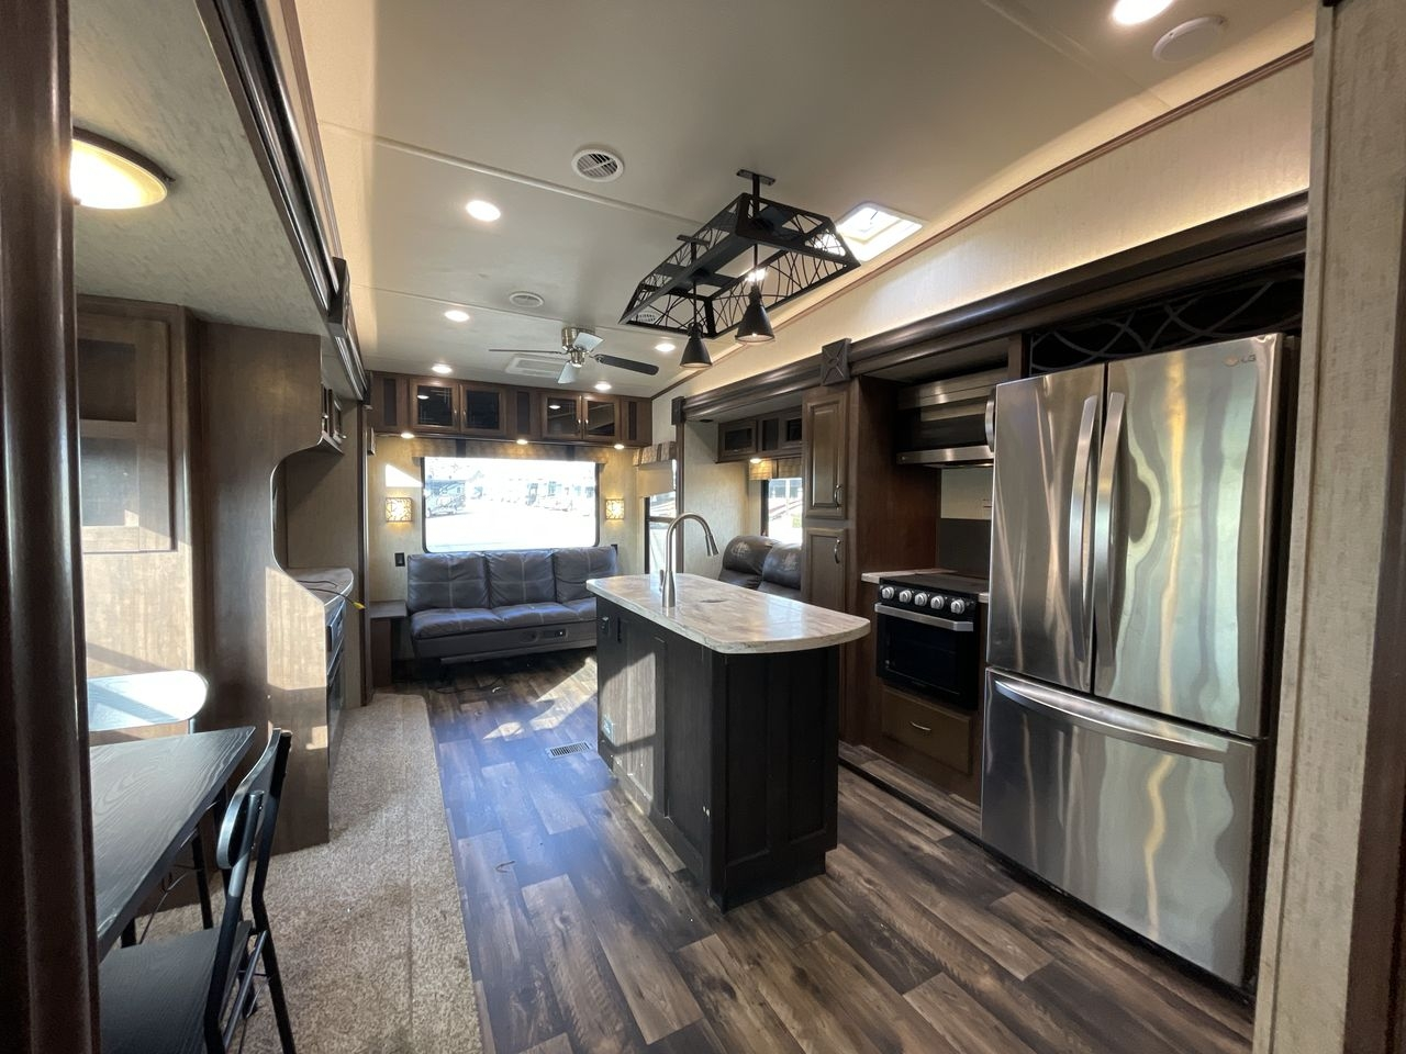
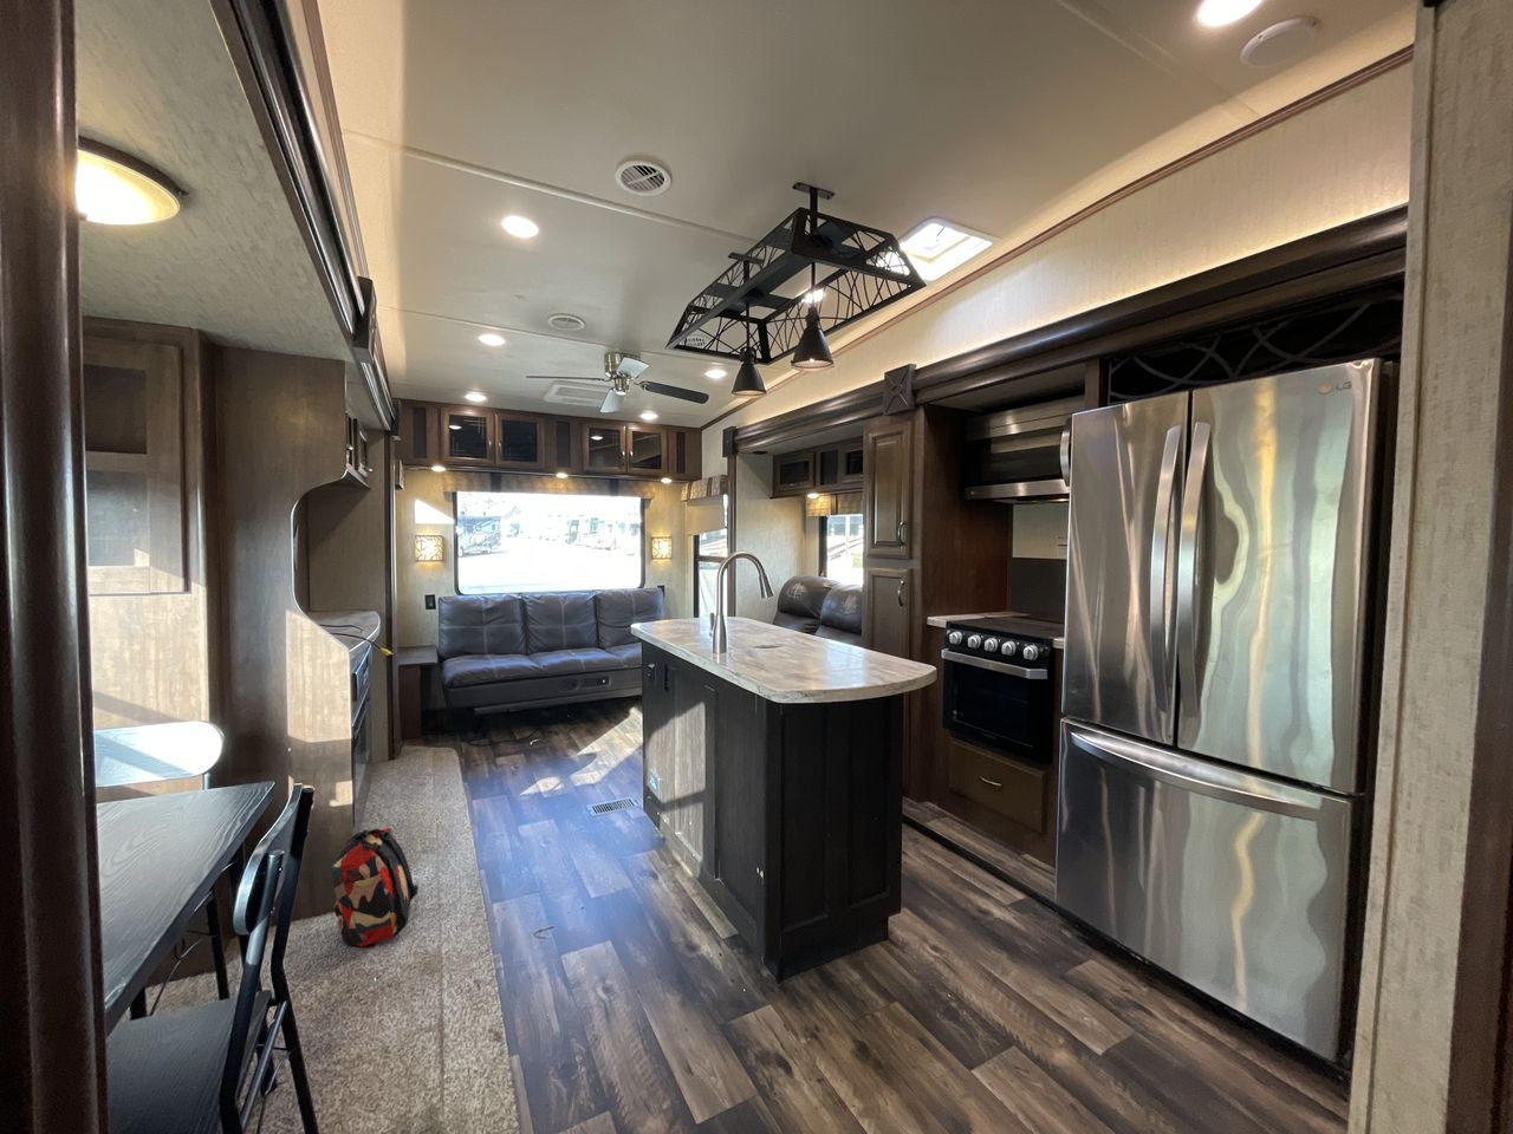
+ backpack (378, 877)
